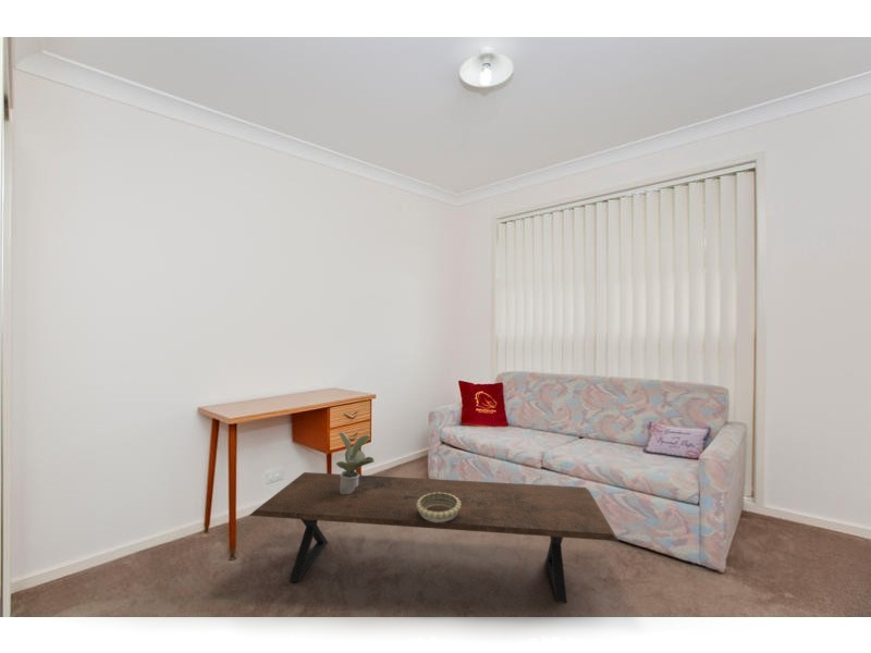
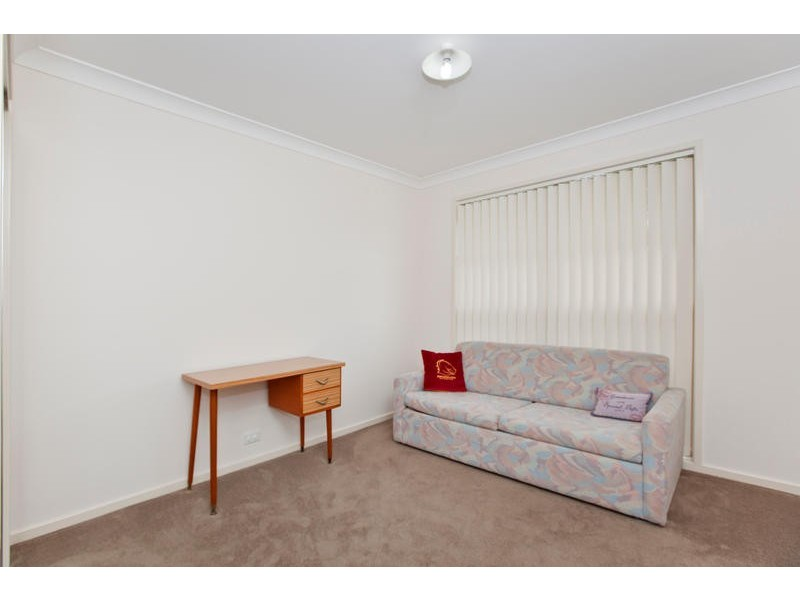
- coffee table (433, 528)
- potted plant (355, 461)
- decorative bowl (438, 504)
